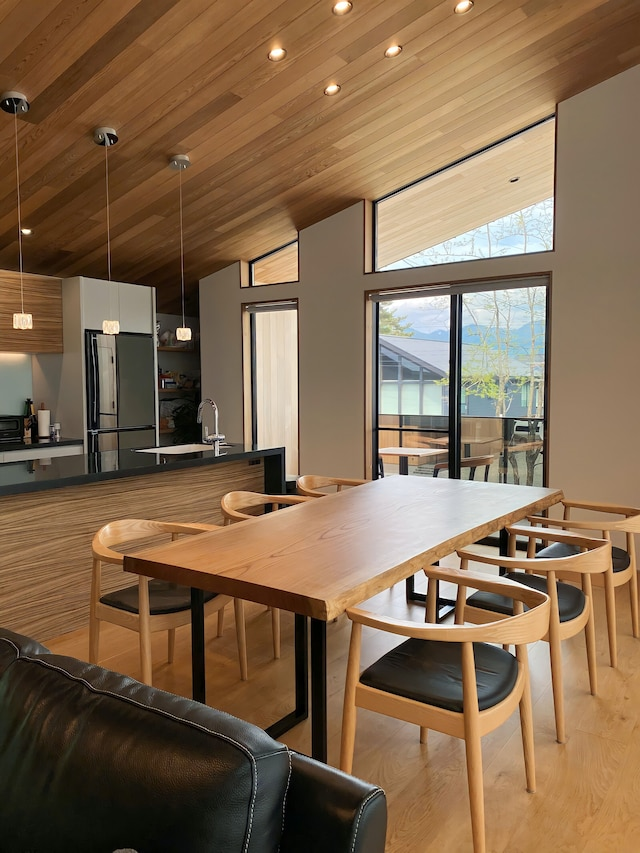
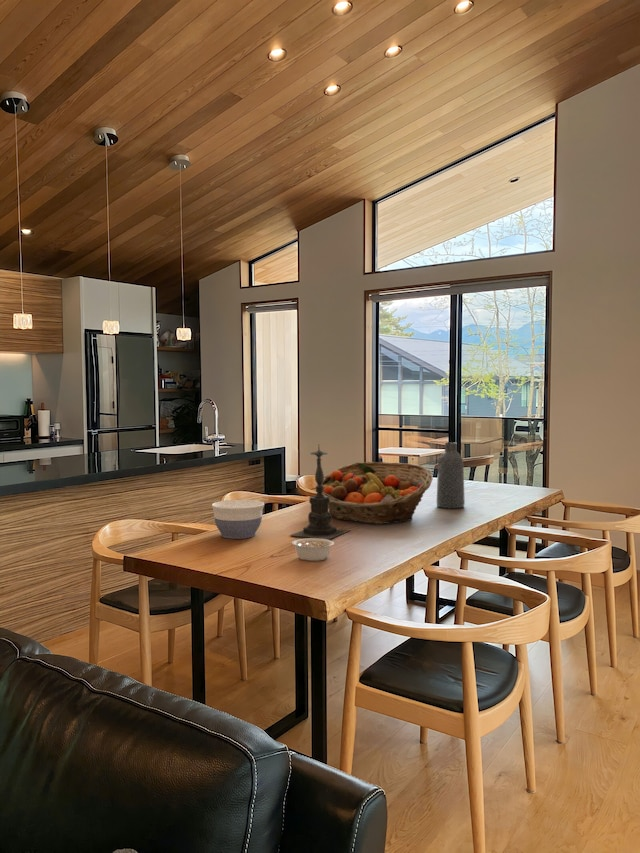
+ legume (314, 548)
+ fruit basket (373, 491)
+ bowl (238, 519)
+ candle holder (320, 486)
+ vase (450, 474)
